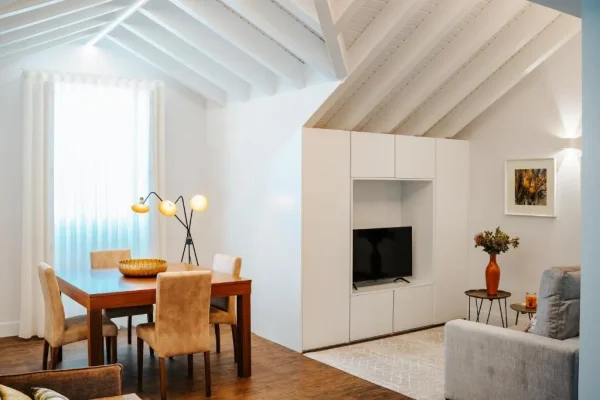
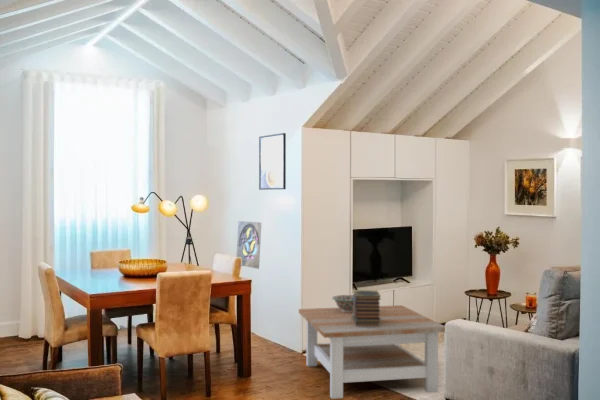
+ coffee table (367, 347)
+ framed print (271, 162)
+ wall ornament (248, 244)
+ decorative bowl (349, 304)
+ book stack (366, 307)
